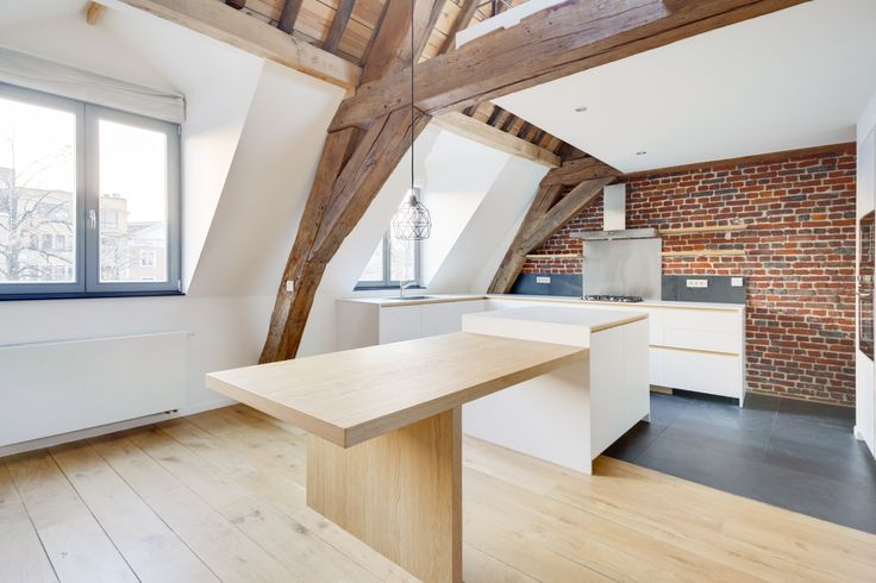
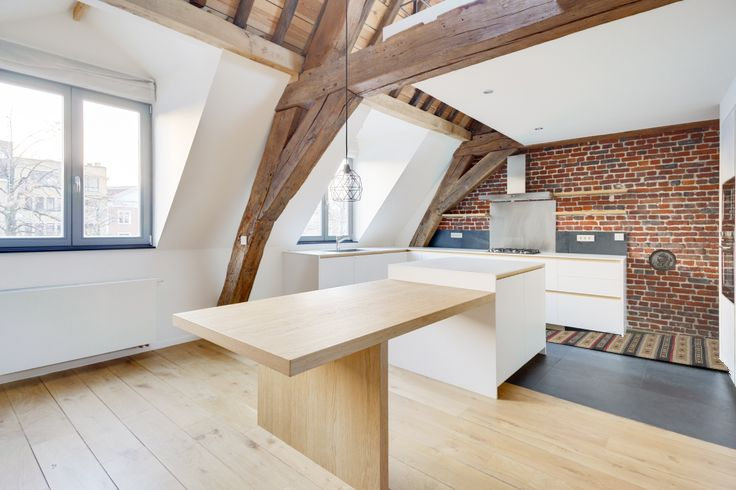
+ decorative plate (662, 260)
+ rug (633, 340)
